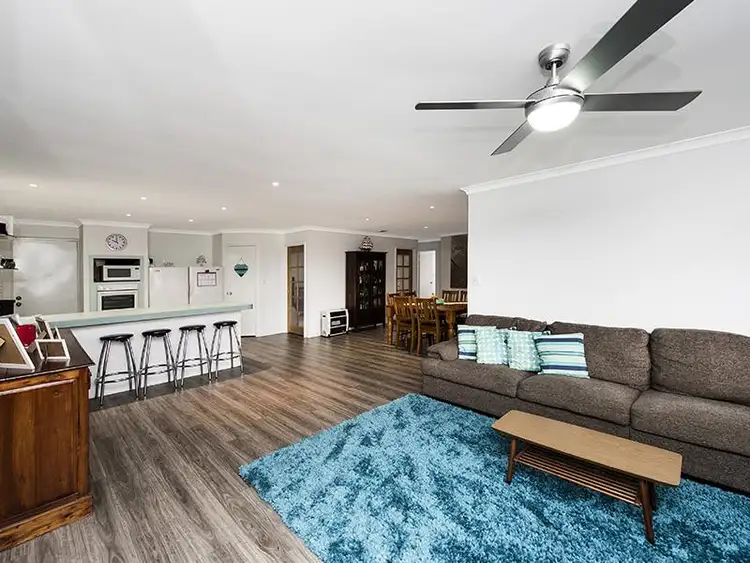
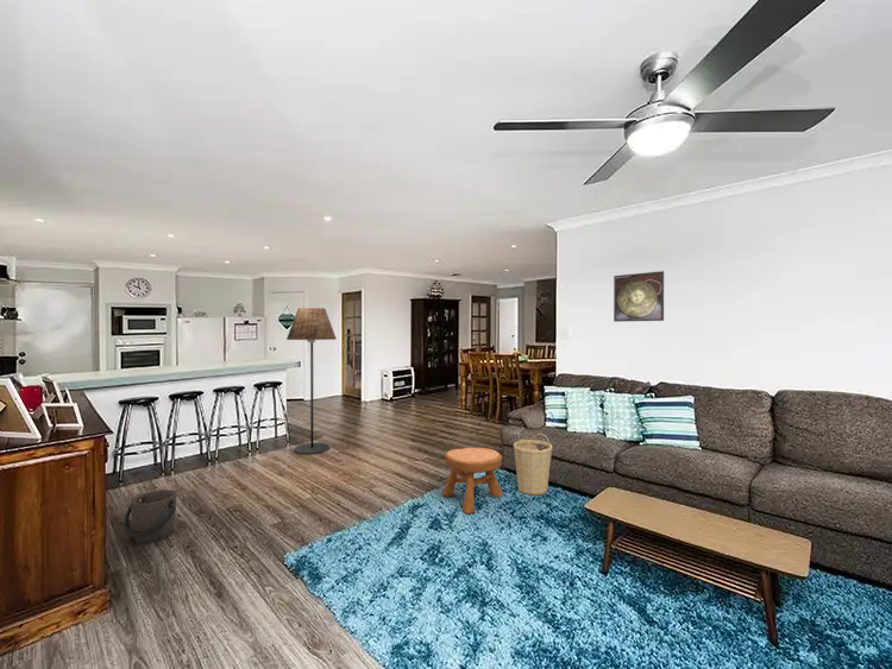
+ stool (476, 478)
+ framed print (637, 297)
+ floor lamp (312, 378)
+ bucket (153, 516)
+ basket (532, 462)
